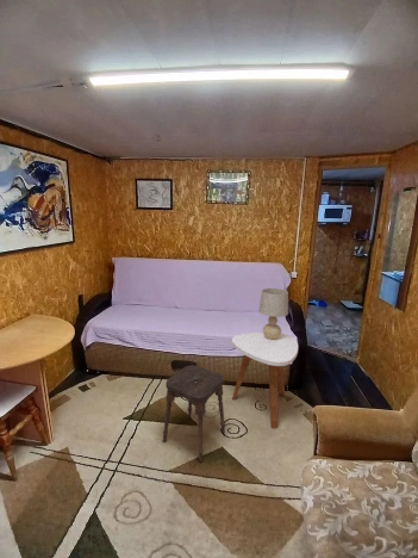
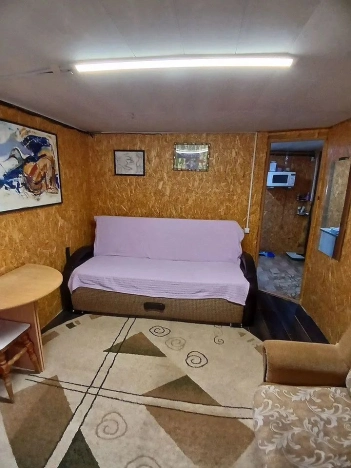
- table lamp (273, 314)
- side table (269, 377)
- stool (195, 408)
